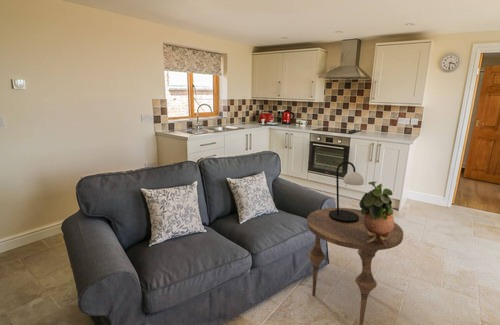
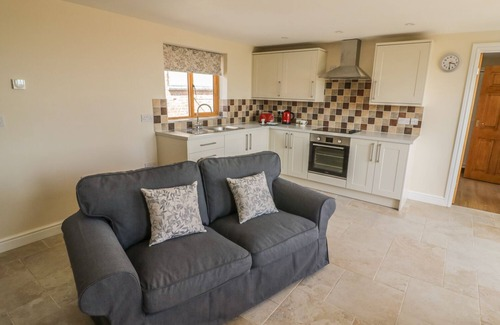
- table lamp (349, 184)
- potted plant (376, 210)
- side table (360, 257)
